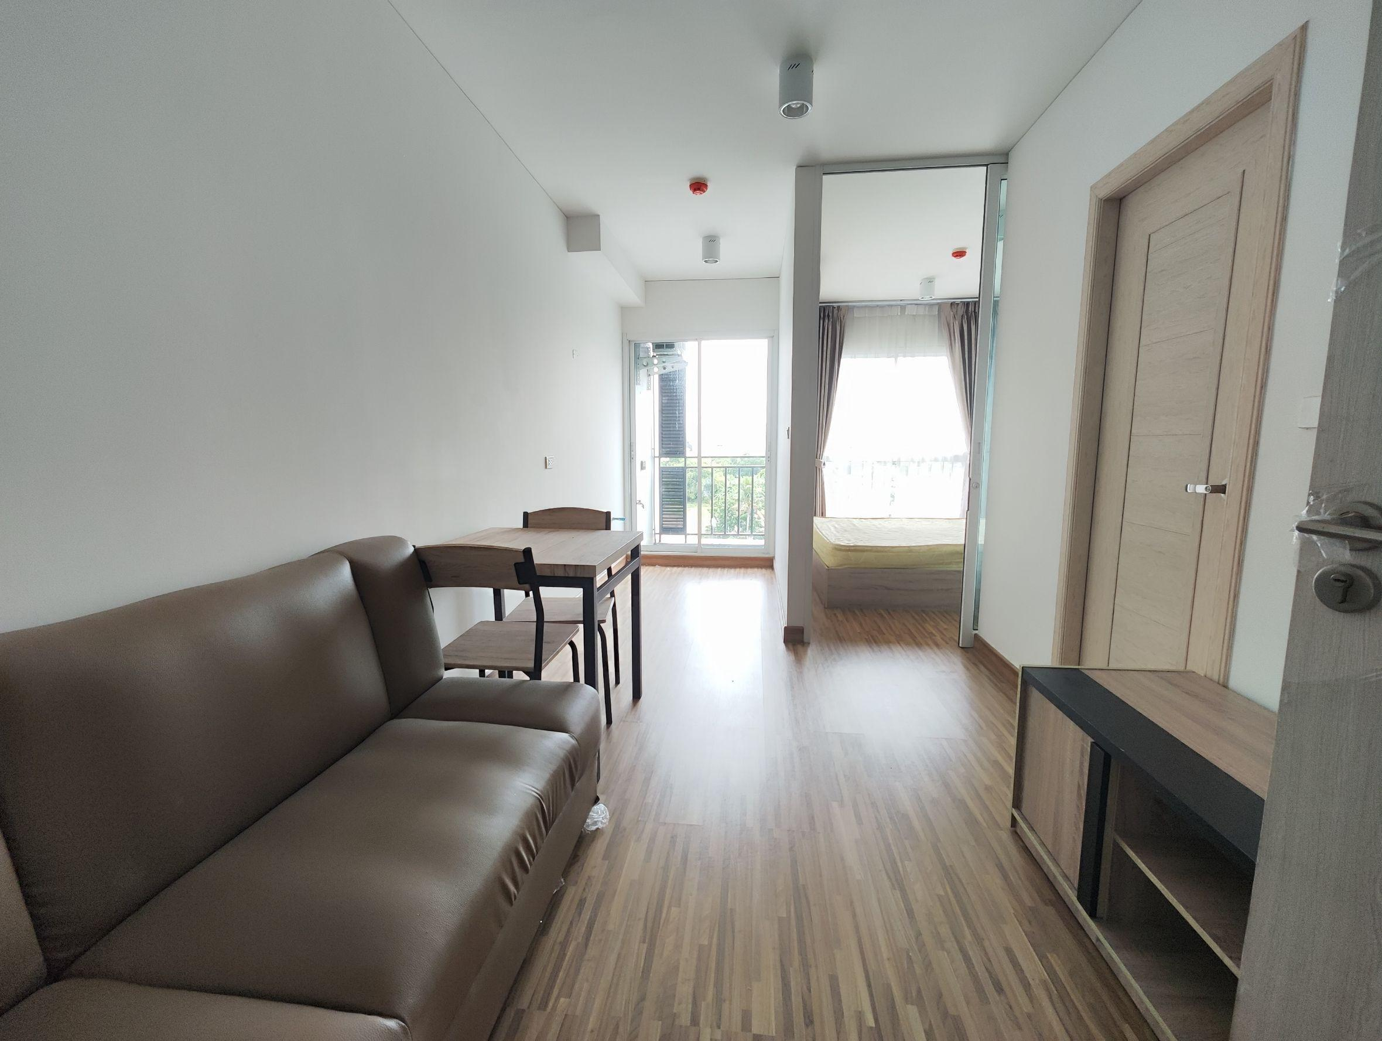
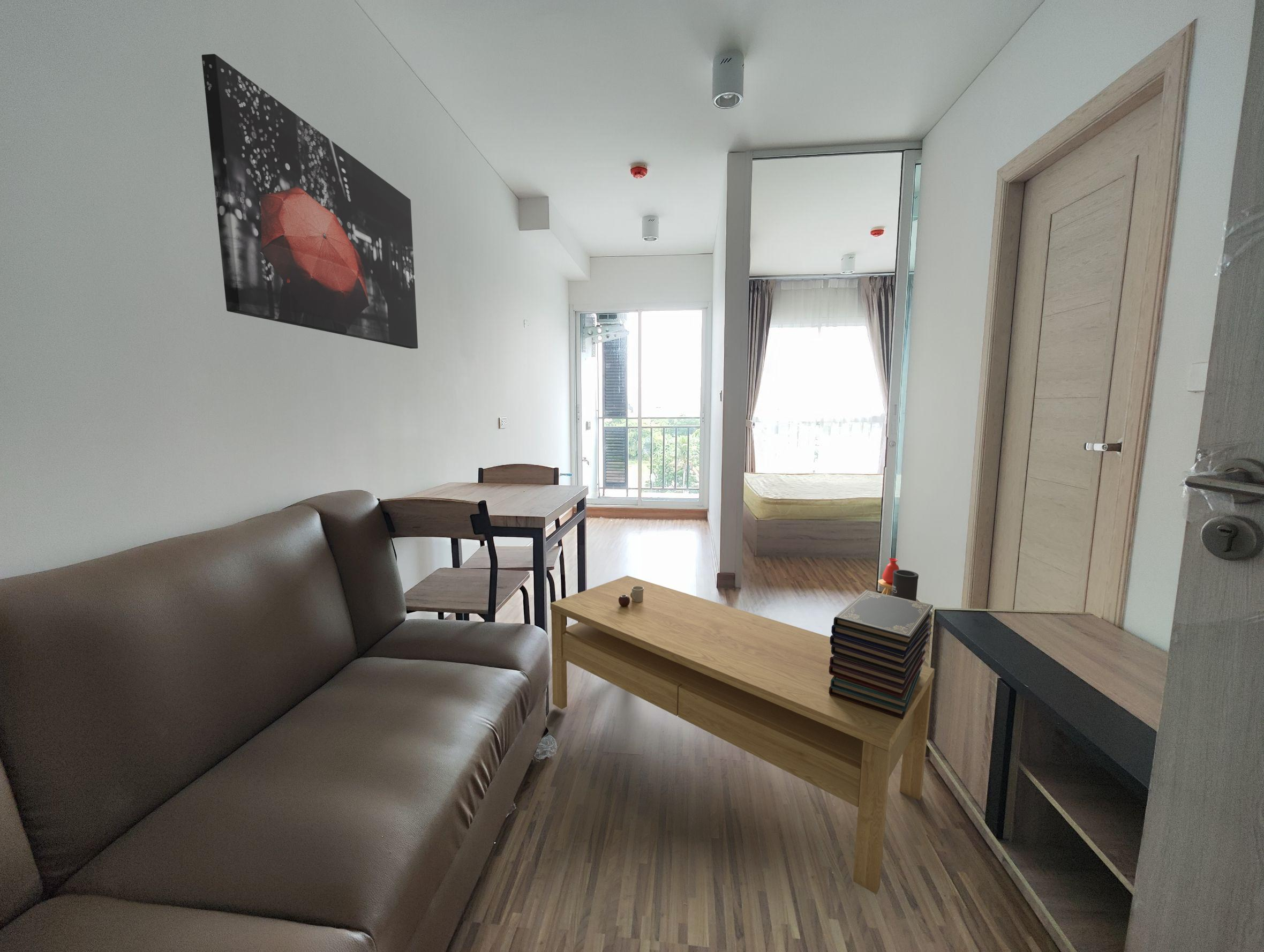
+ speaker (904, 595)
+ mug (631, 596)
+ book stack (881, 648)
+ vase (891, 579)
+ wall art (340, 242)
+ coffee table (714, 689)
